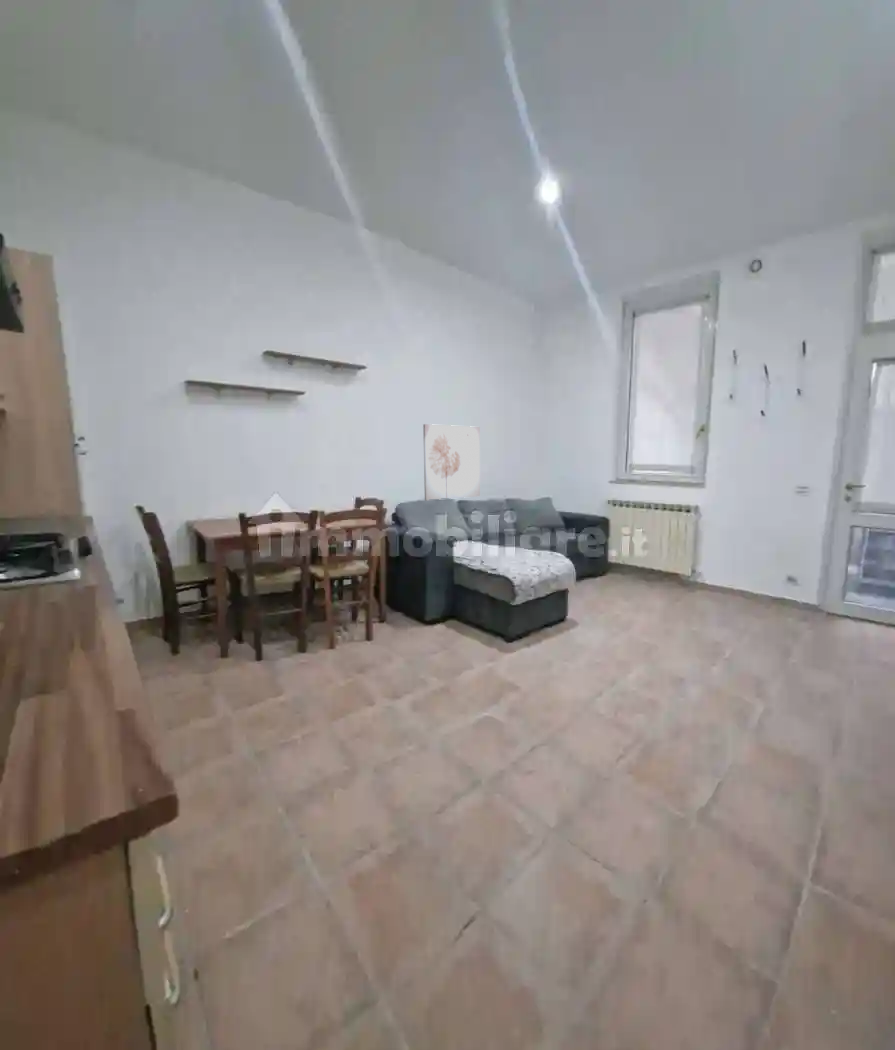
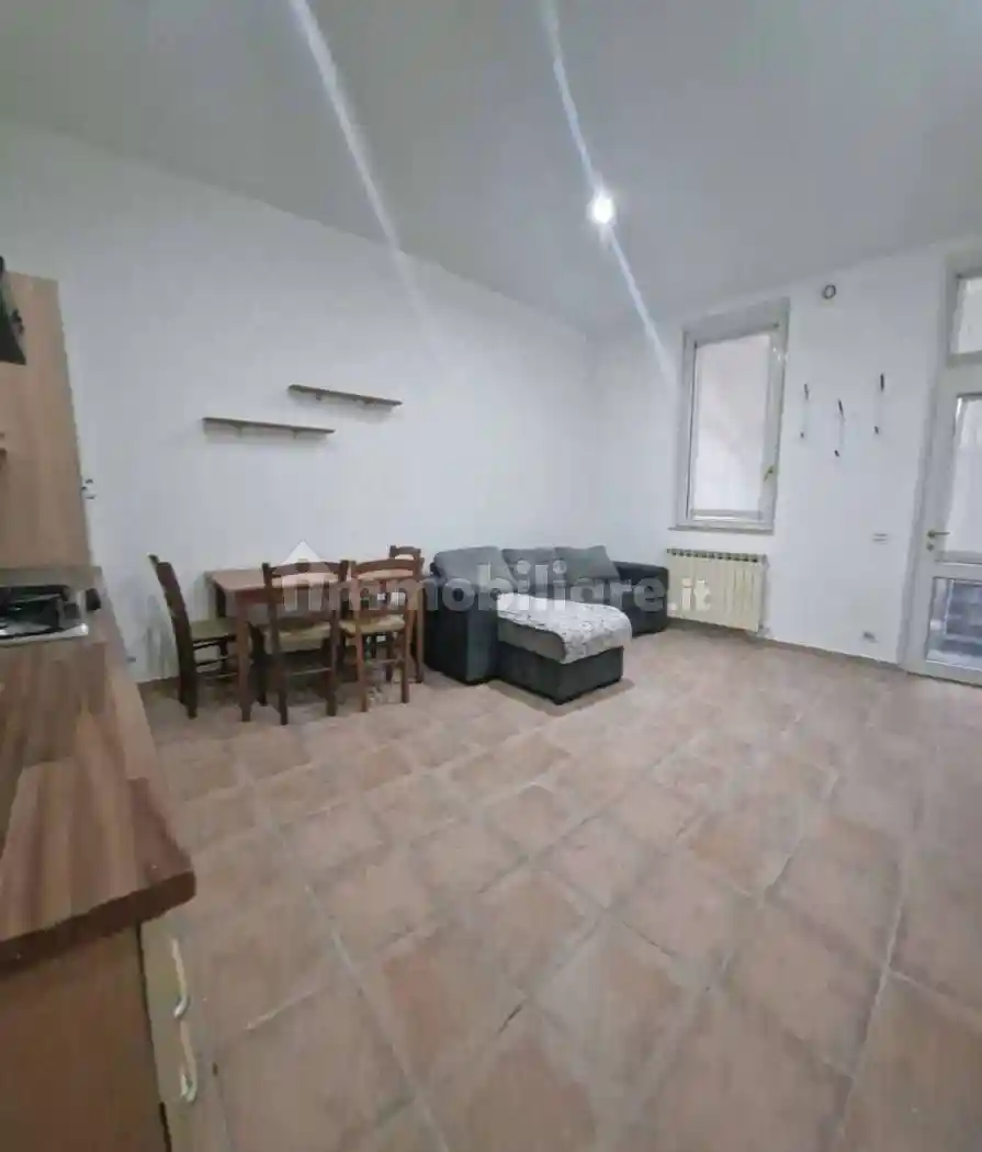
- wall art (453, 462)
